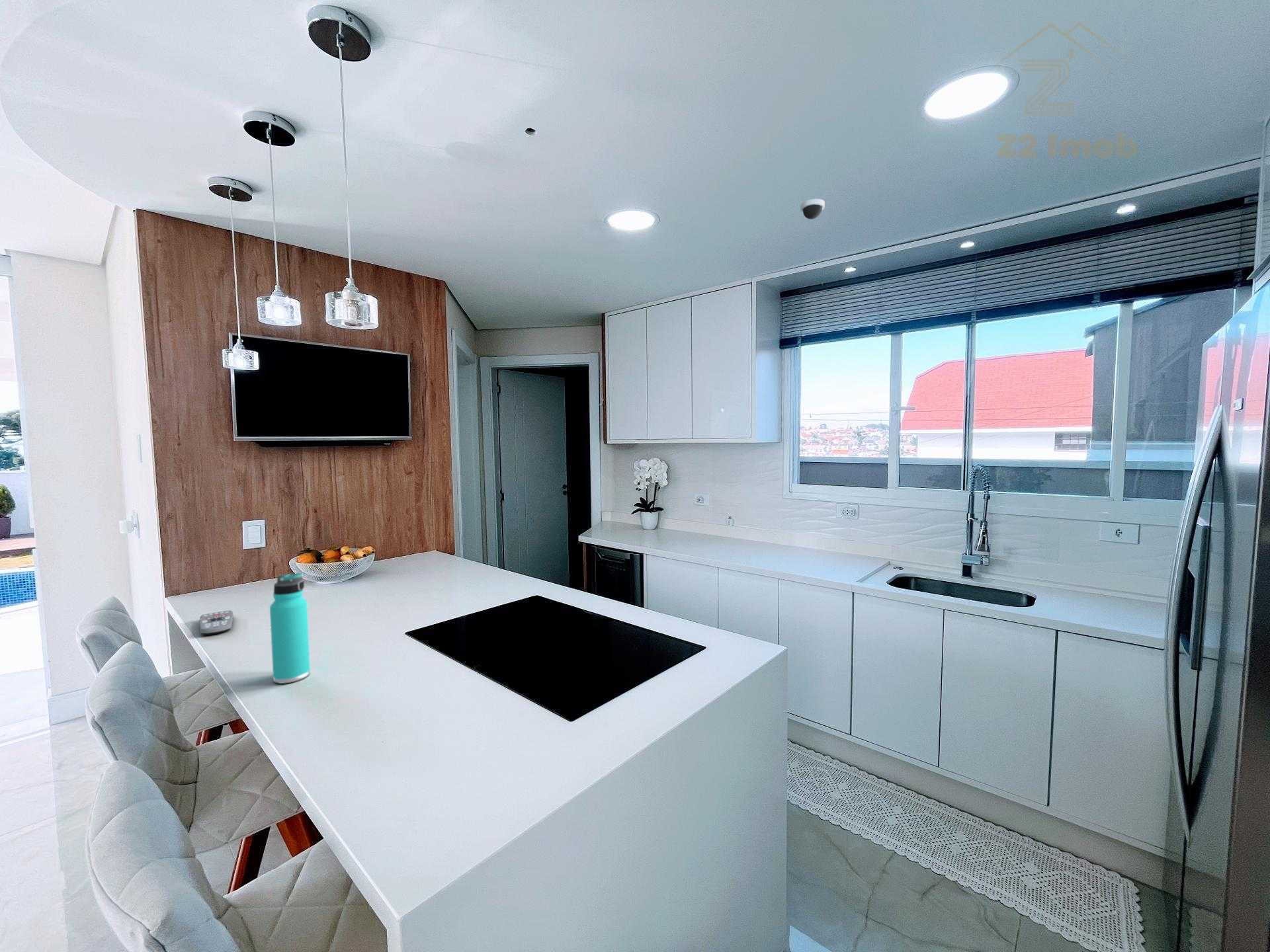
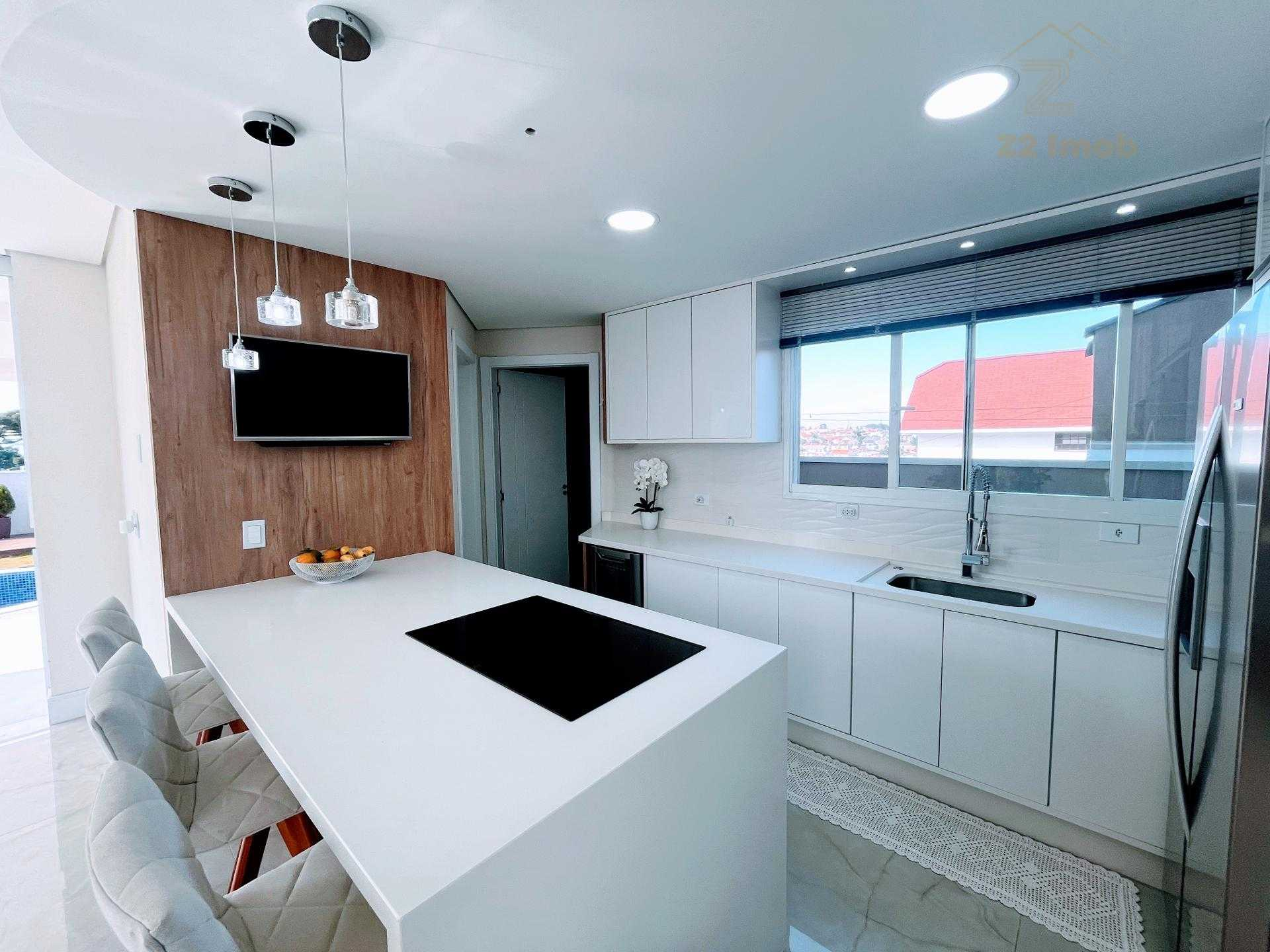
- dome security camera (812, 211)
- thermos bottle (289, 625)
- remote control (216, 623)
